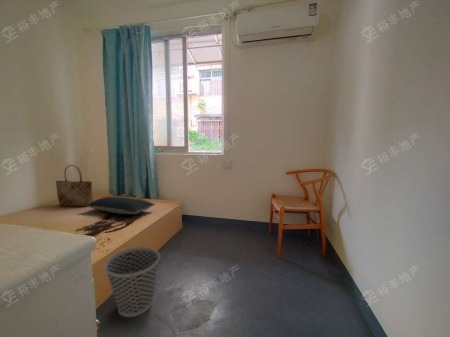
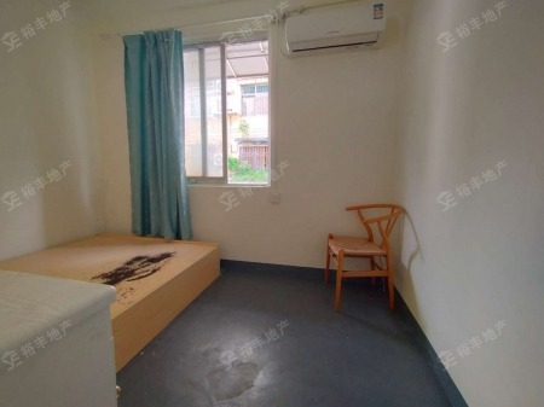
- wastebasket (134, 282)
- tote bag (74, 185)
- pillow (121, 205)
